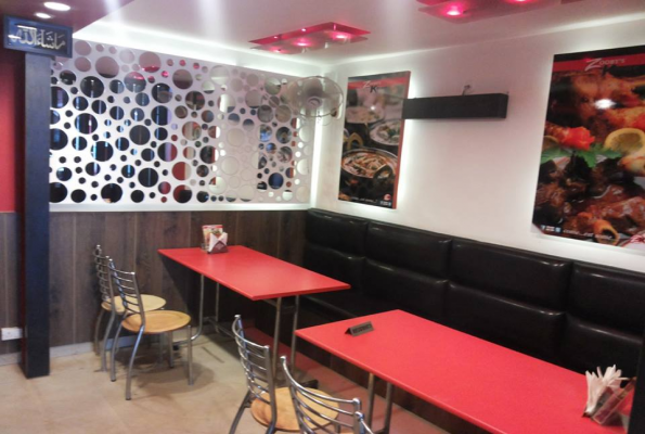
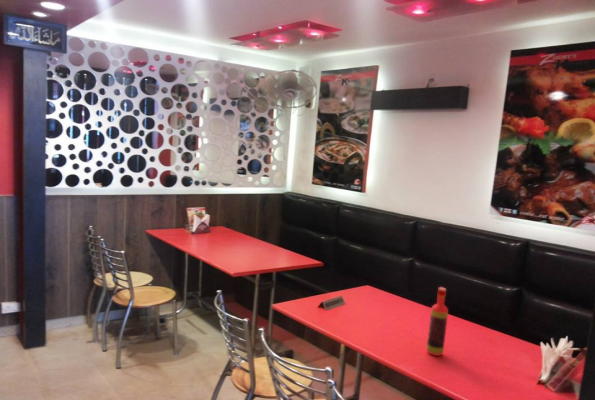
+ bottle (438, 321)
